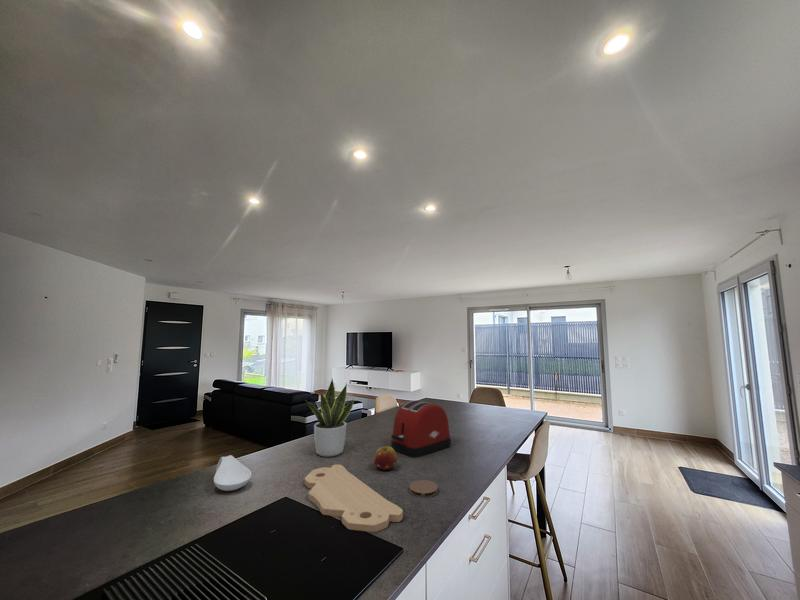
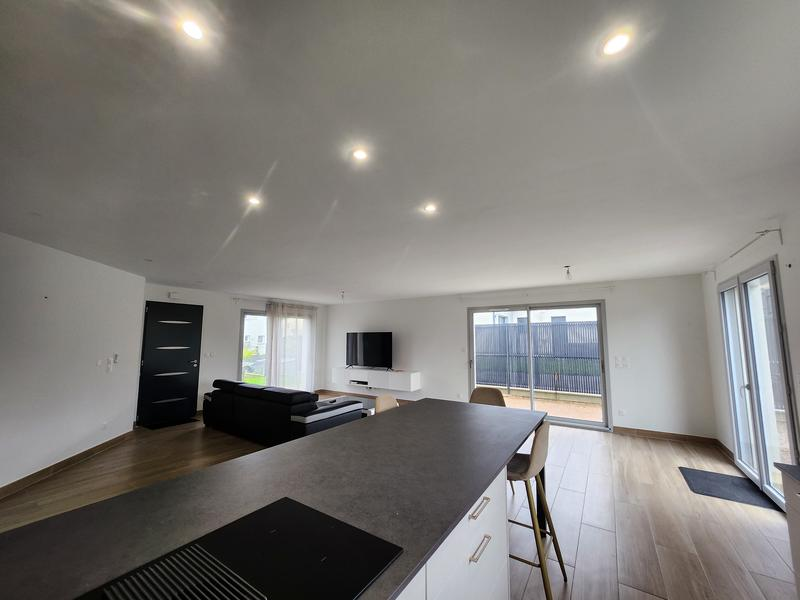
- toaster (421, 424)
- fruit (385, 457)
- cutting board (342, 494)
- spoon rest (229, 471)
- coaster (423, 488)
- potted plant (329, 414)
